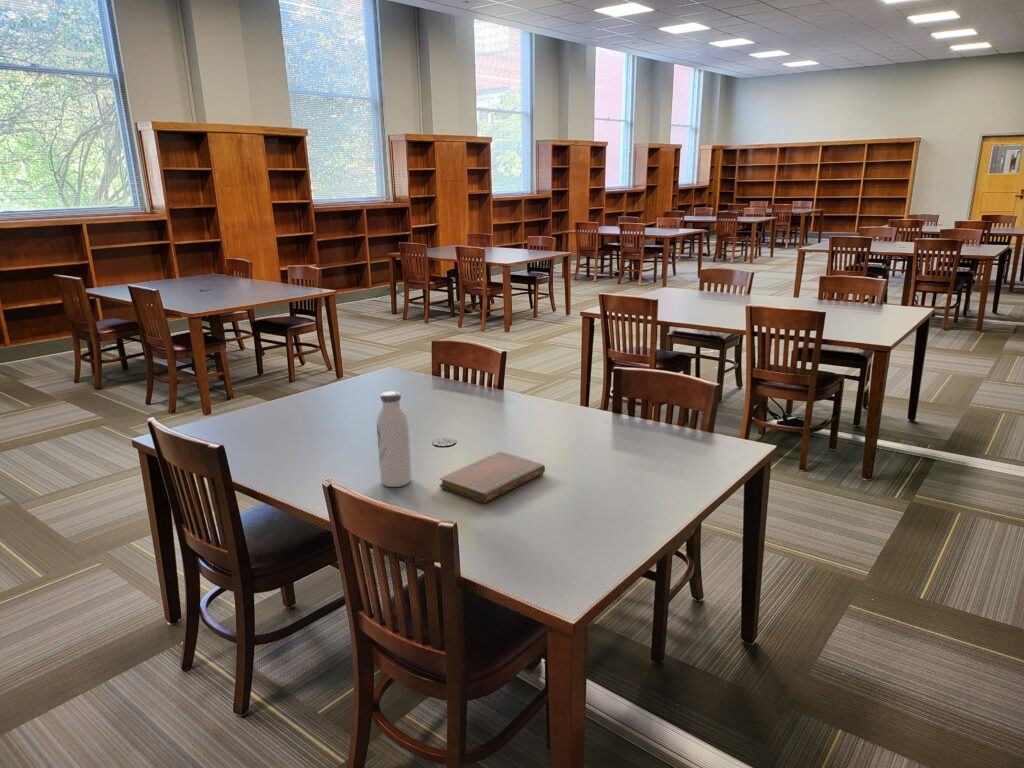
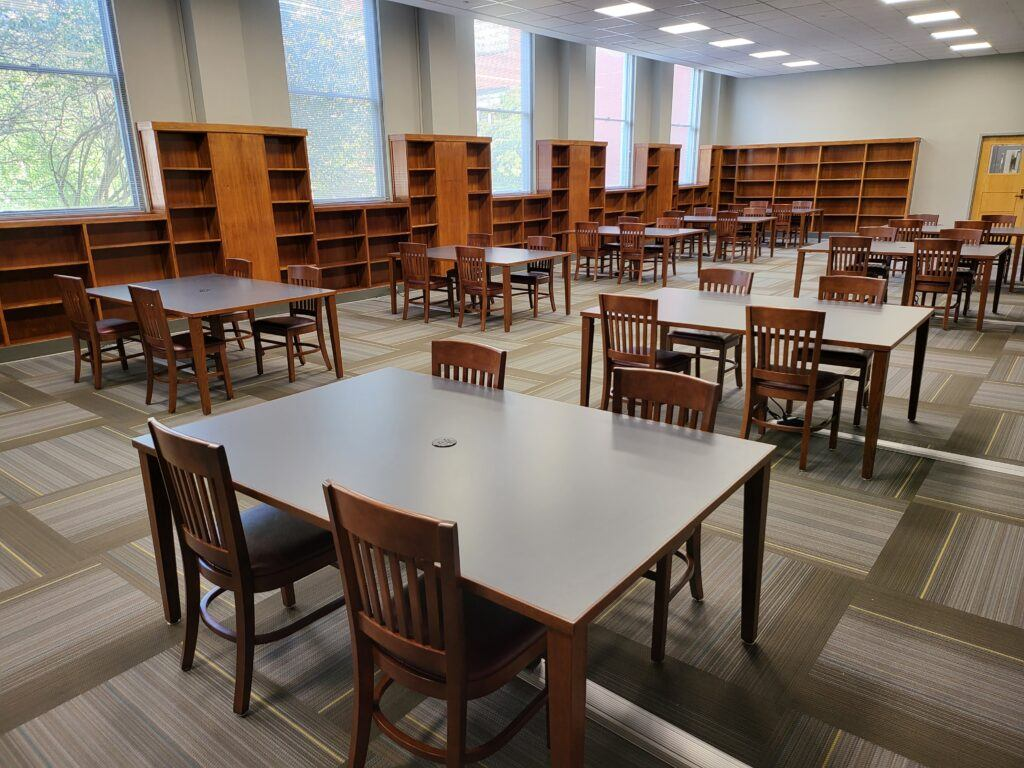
- notebook (493, 475)
- water bottle (393, 437)
